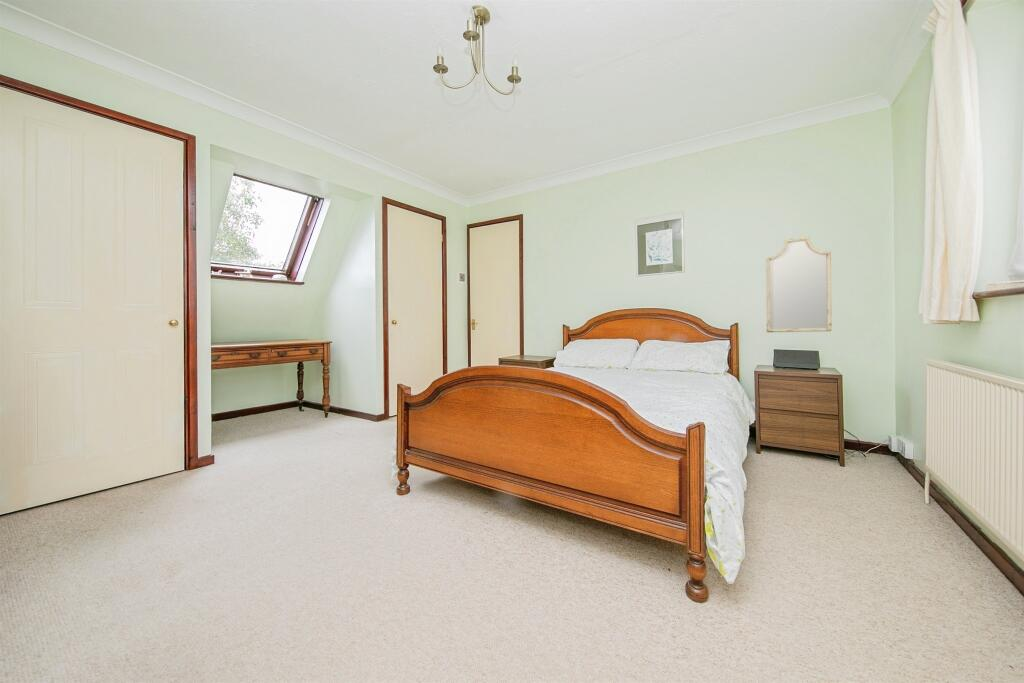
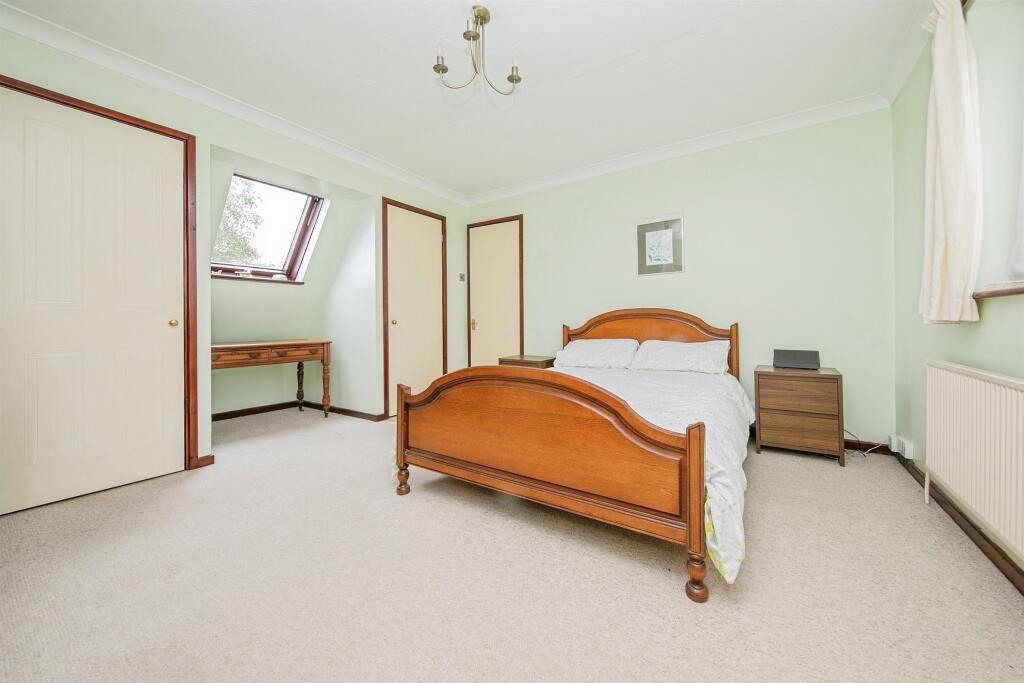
- home mirror (797, 285)
